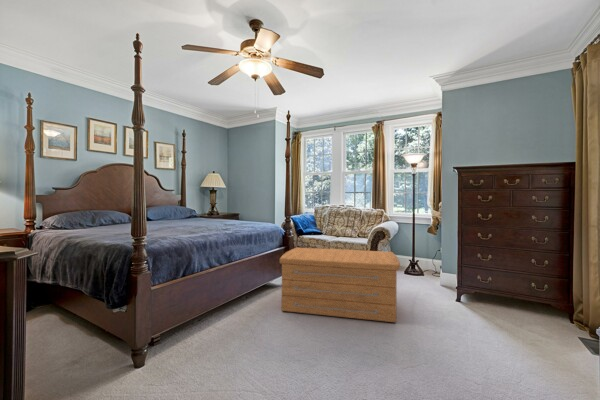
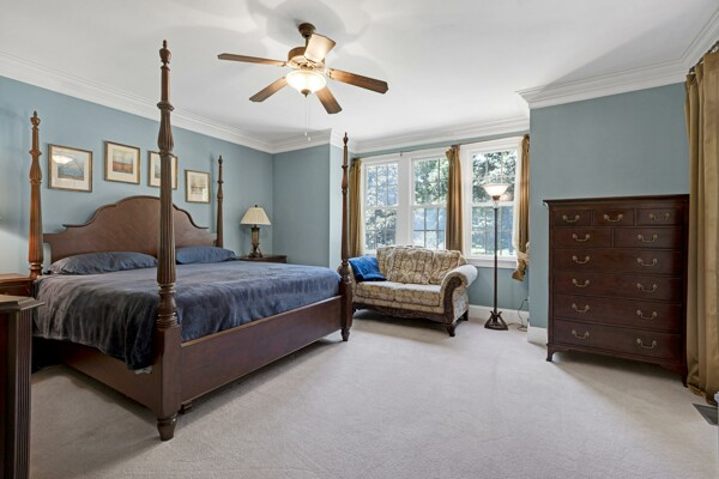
- coffee table (339, 279)
